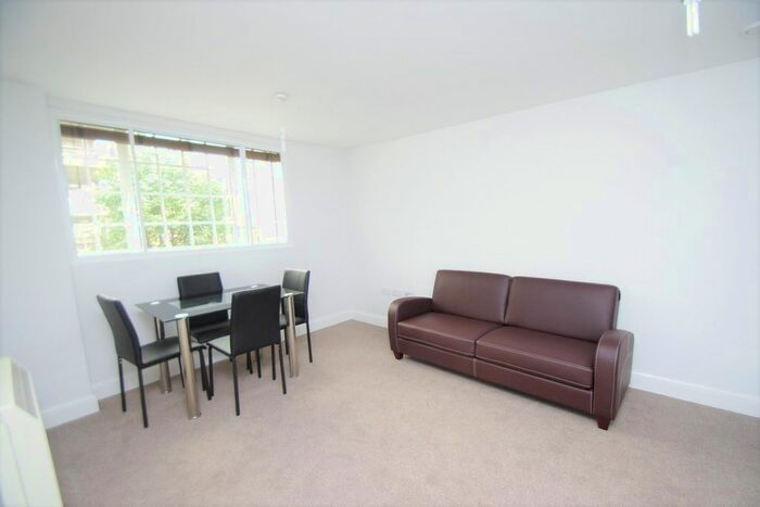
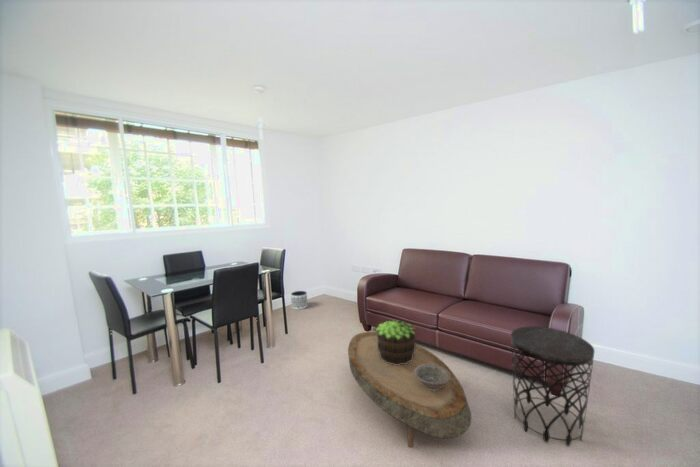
+ coffee table (400, 383)
+ side table (547, 384)
+ decorative bowl (432, 379)
+ potted plant (395, 338)
+ planter (299, 300)
